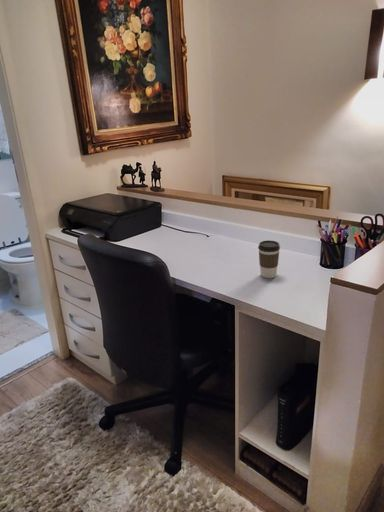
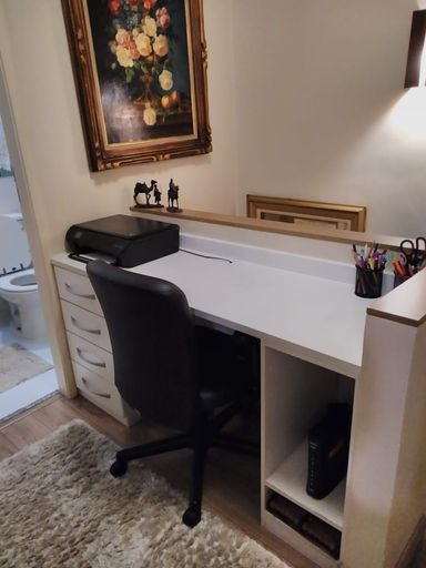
- coffee cup (268, 259)
